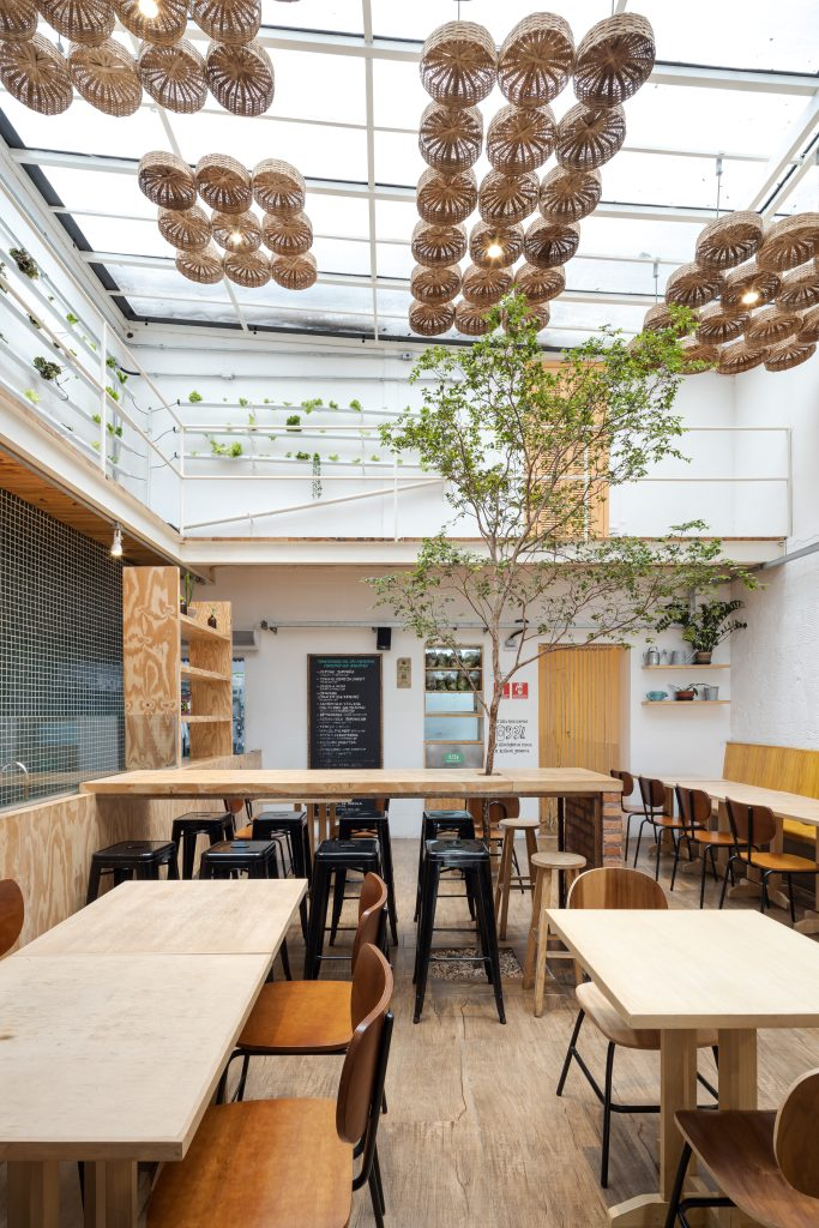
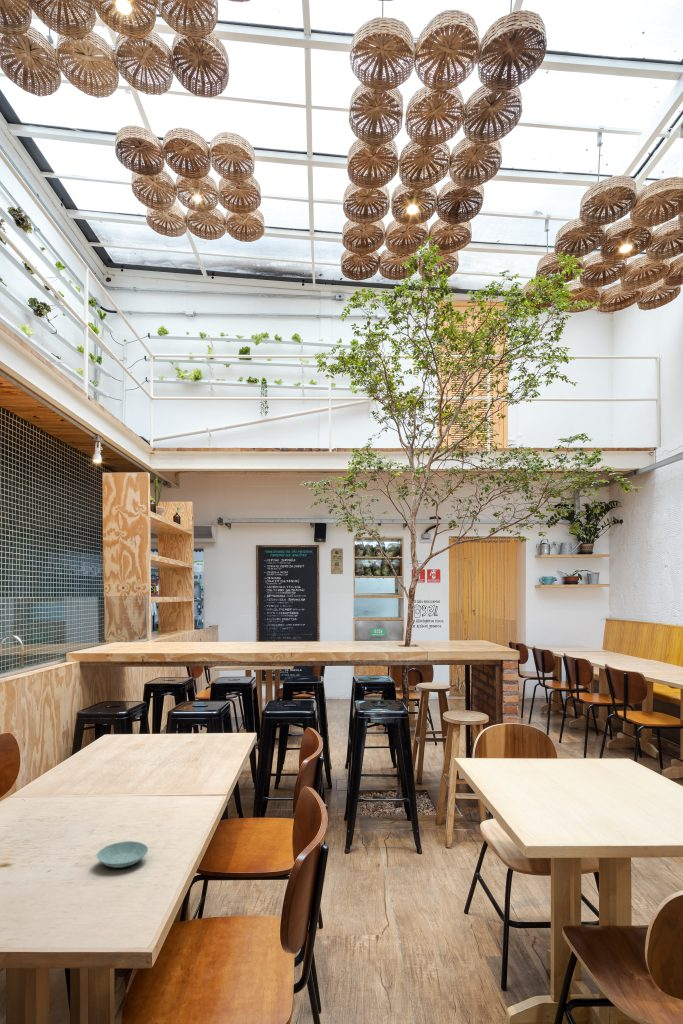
+ saucer (122, 856)
